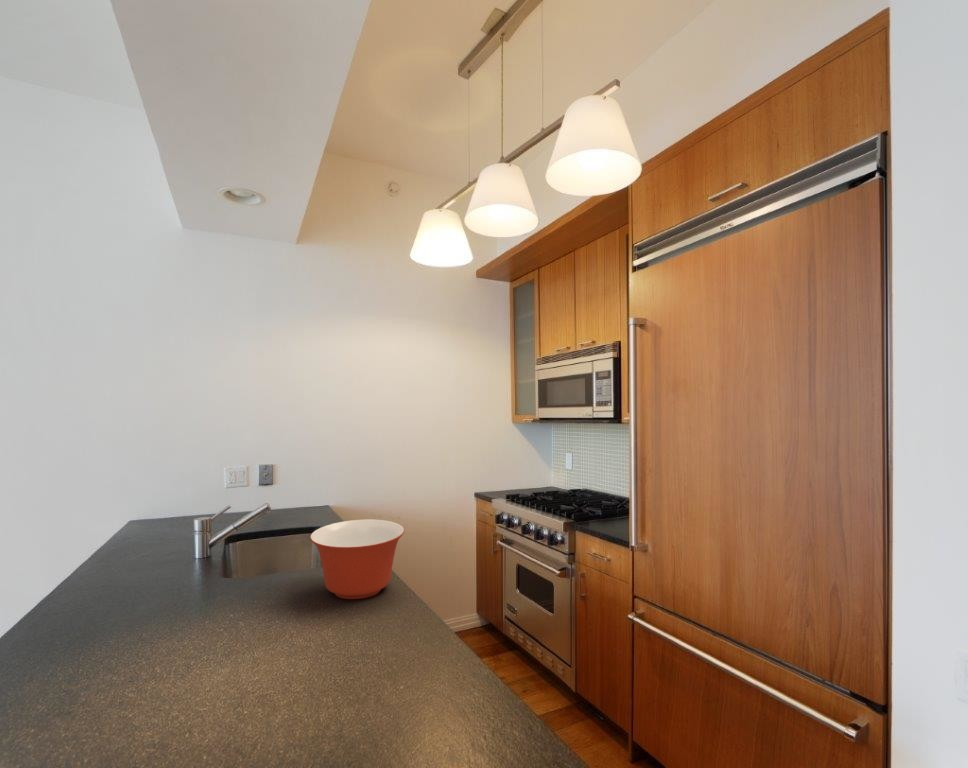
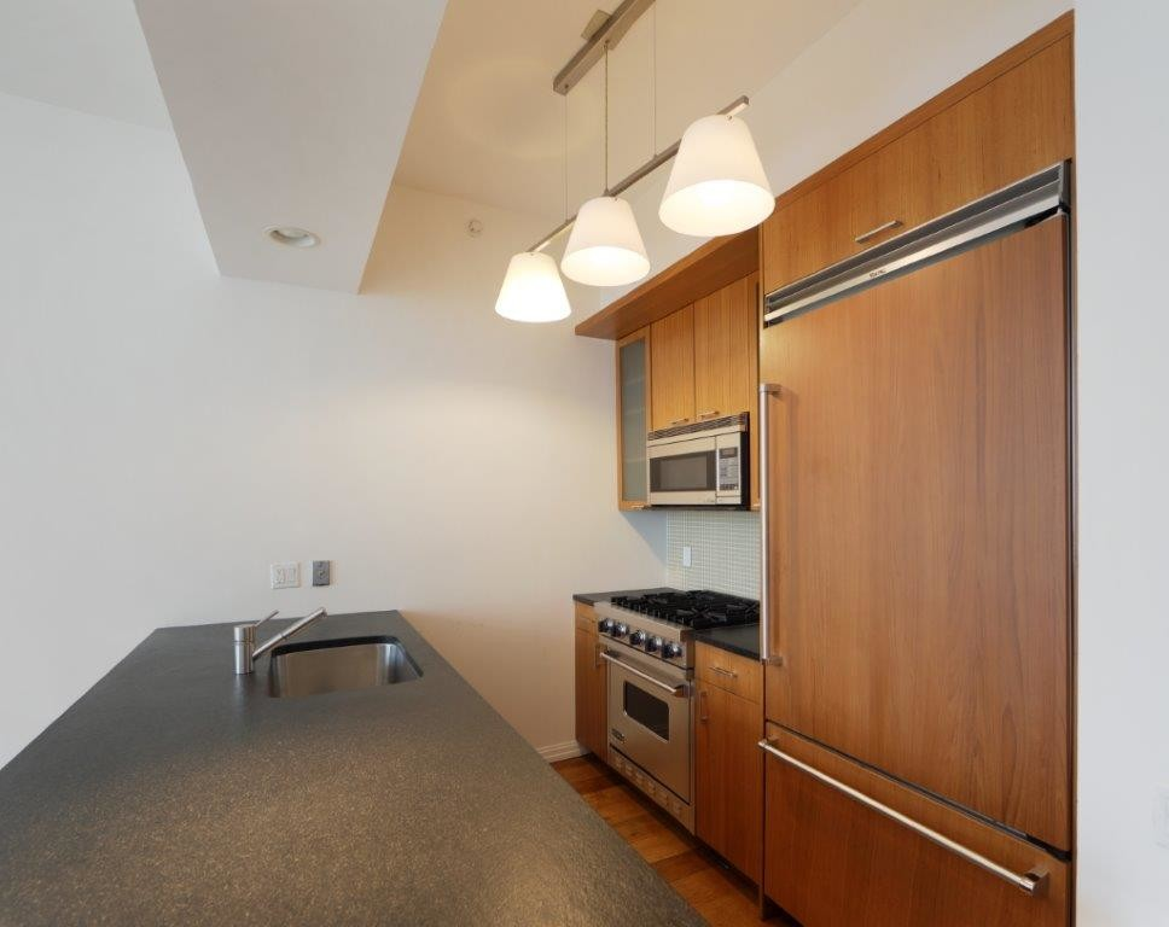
- mixing bowl (358, 560)
